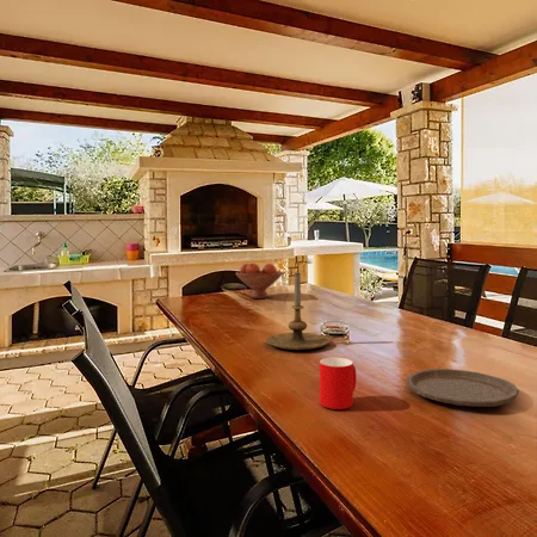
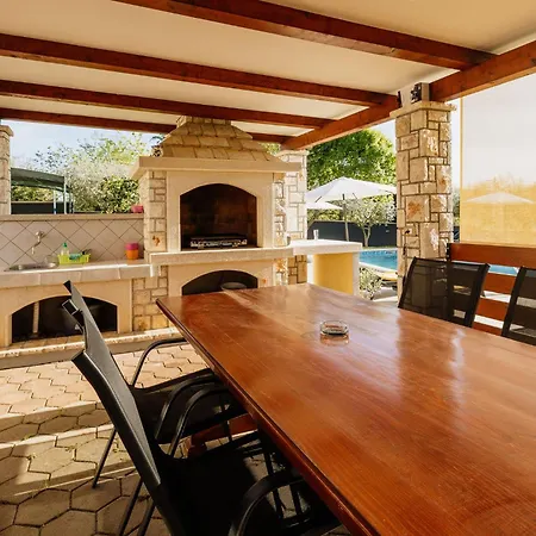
- plate (459, 387)
- candle holder (297, 308)
- fruit bowl (259, 279)
- cup (340, 381)
